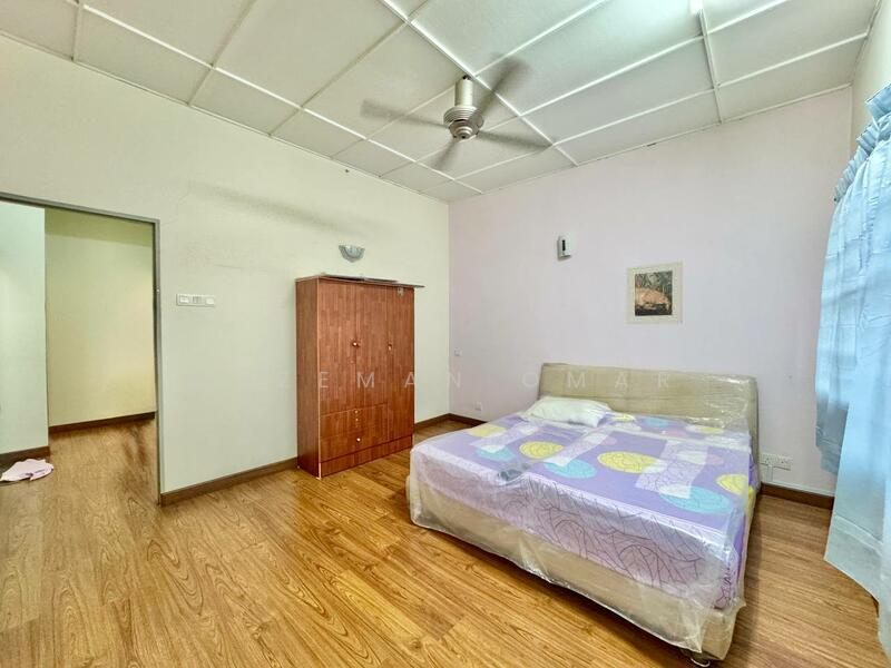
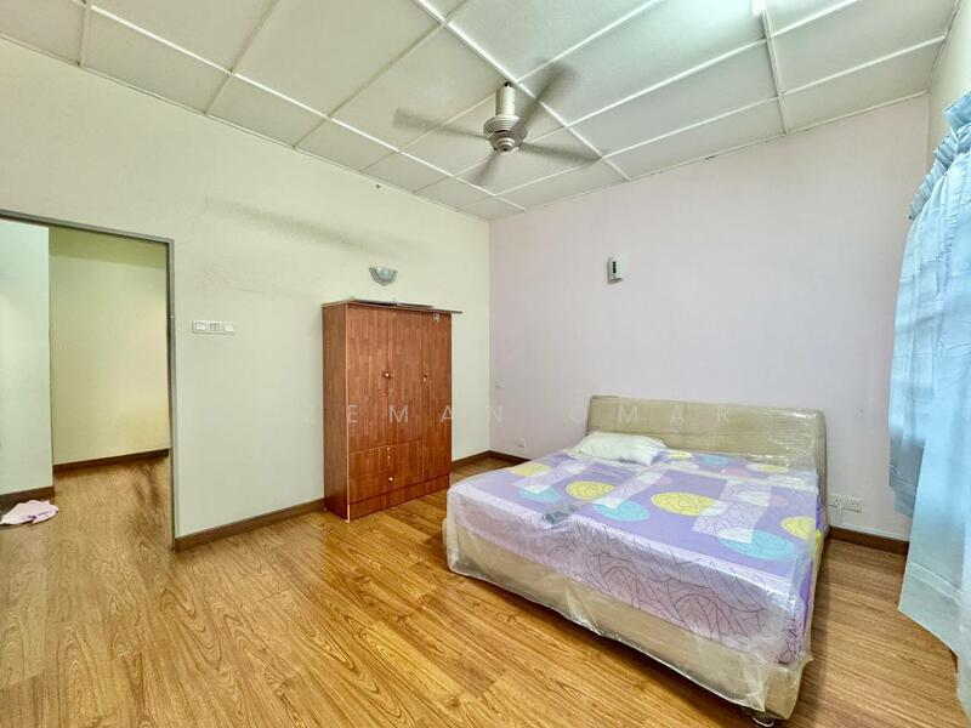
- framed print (653, 294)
